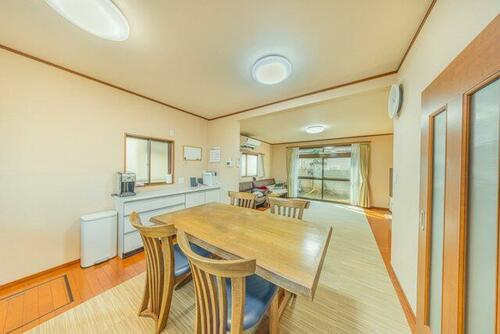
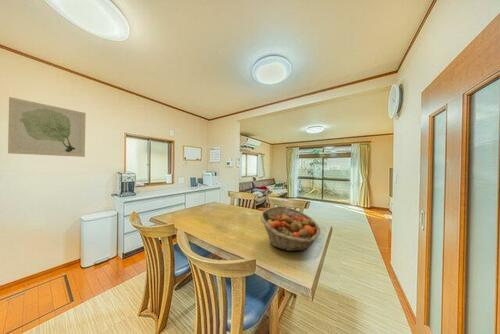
+ wall art (51, 130)
+ fruit basket (289, 226)
